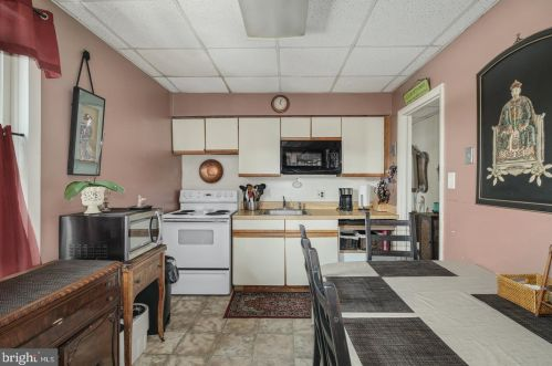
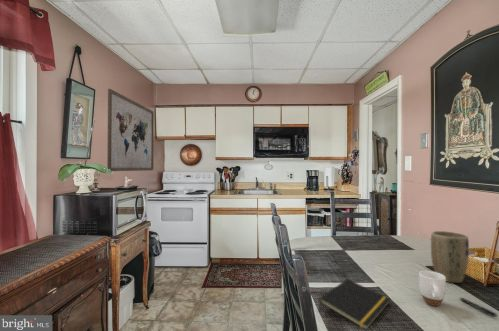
+ plant pot (449, 256)
+ pen (476, 305)
+ notepad (355, 300)
+ wall art (134, 136)
+ mug (433, 291)
